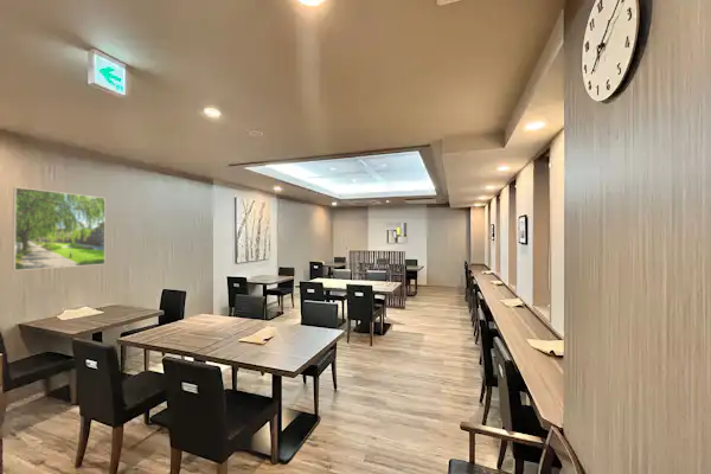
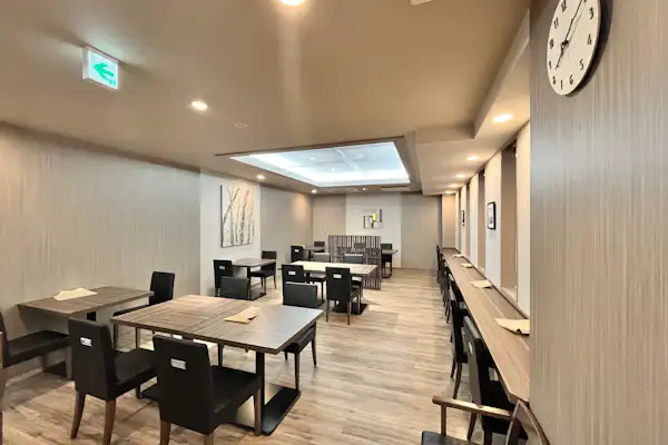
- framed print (64, 230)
